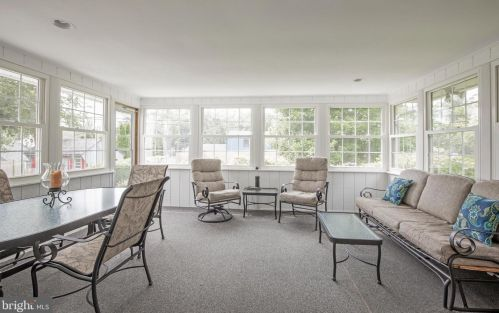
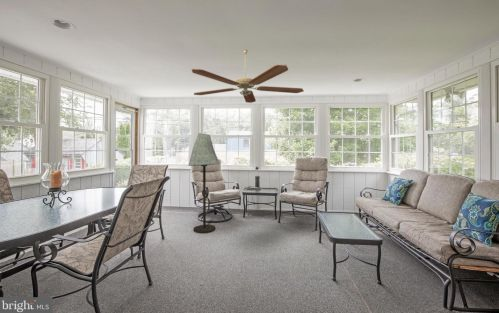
+ floor lamp (204, 181)
+ ceiling fan (245, 74)
